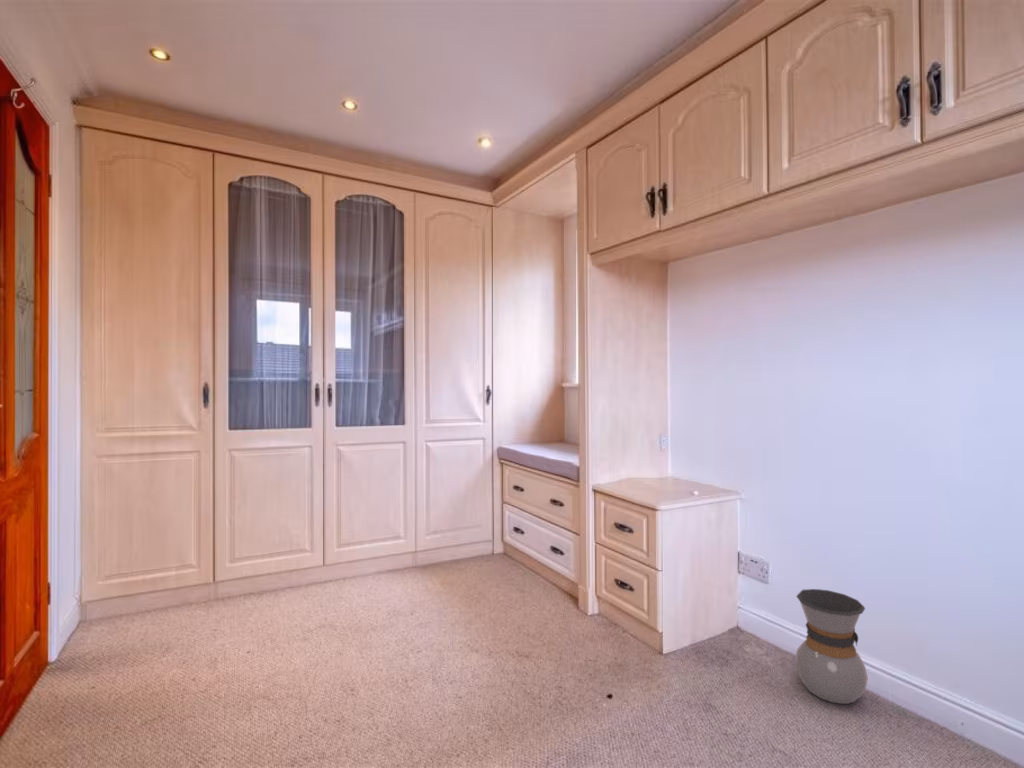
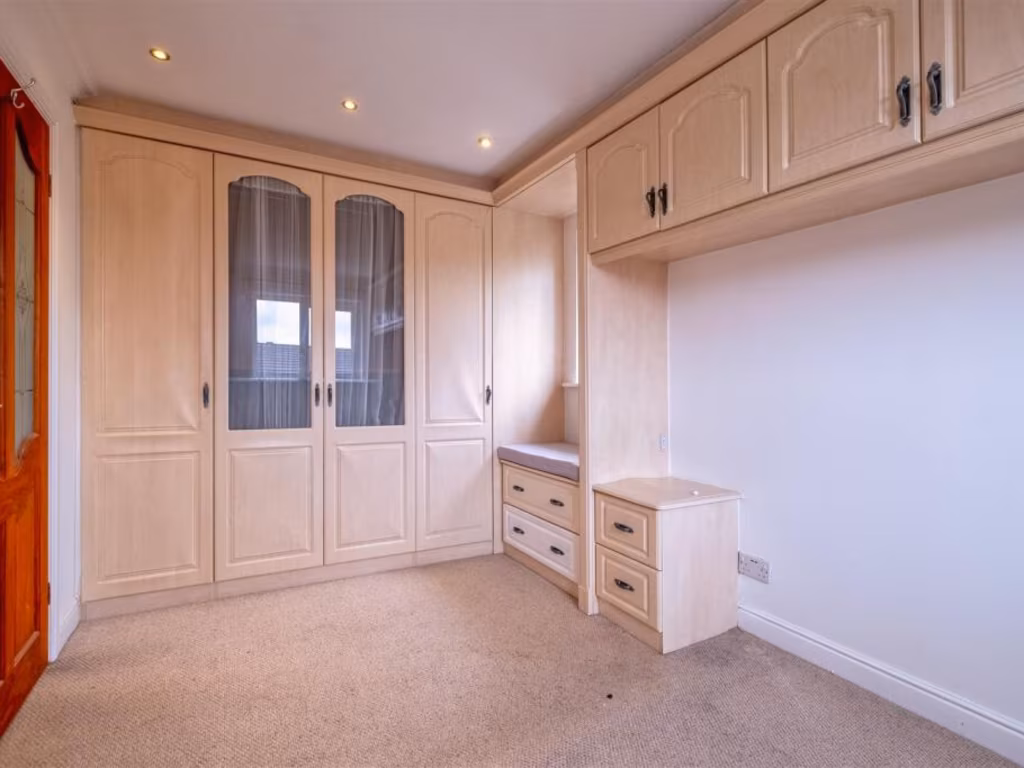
- pour-over carafe (830, 646)
